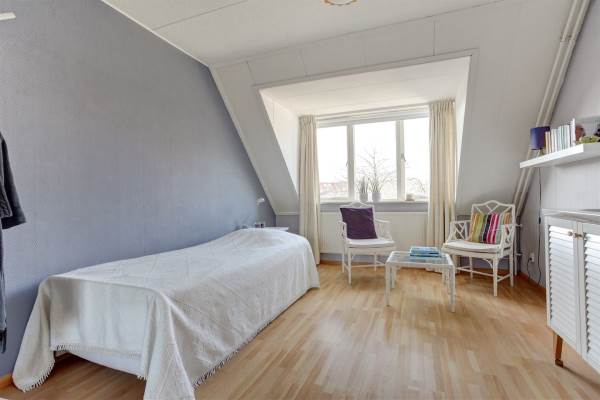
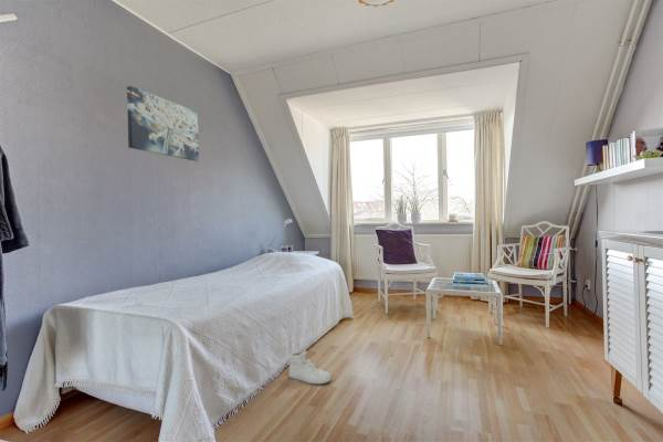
+ sneaker (308, 366)
+ wall art (166, 127)
